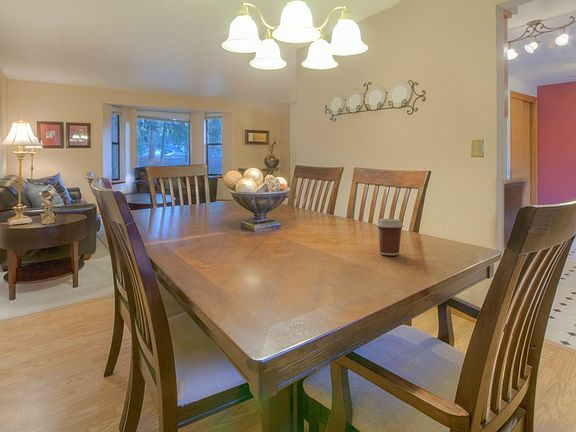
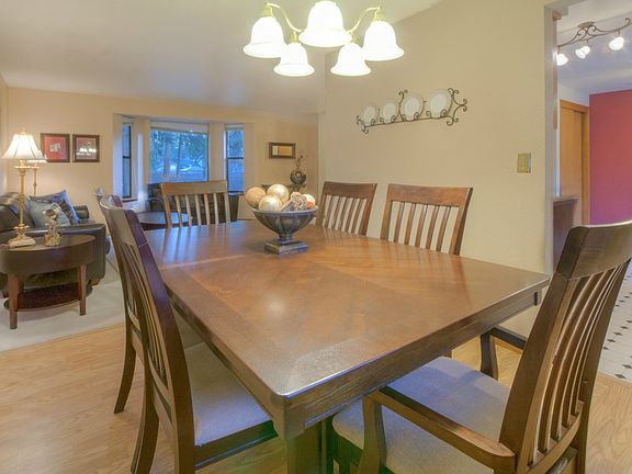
- coffee cup (389, 236)
